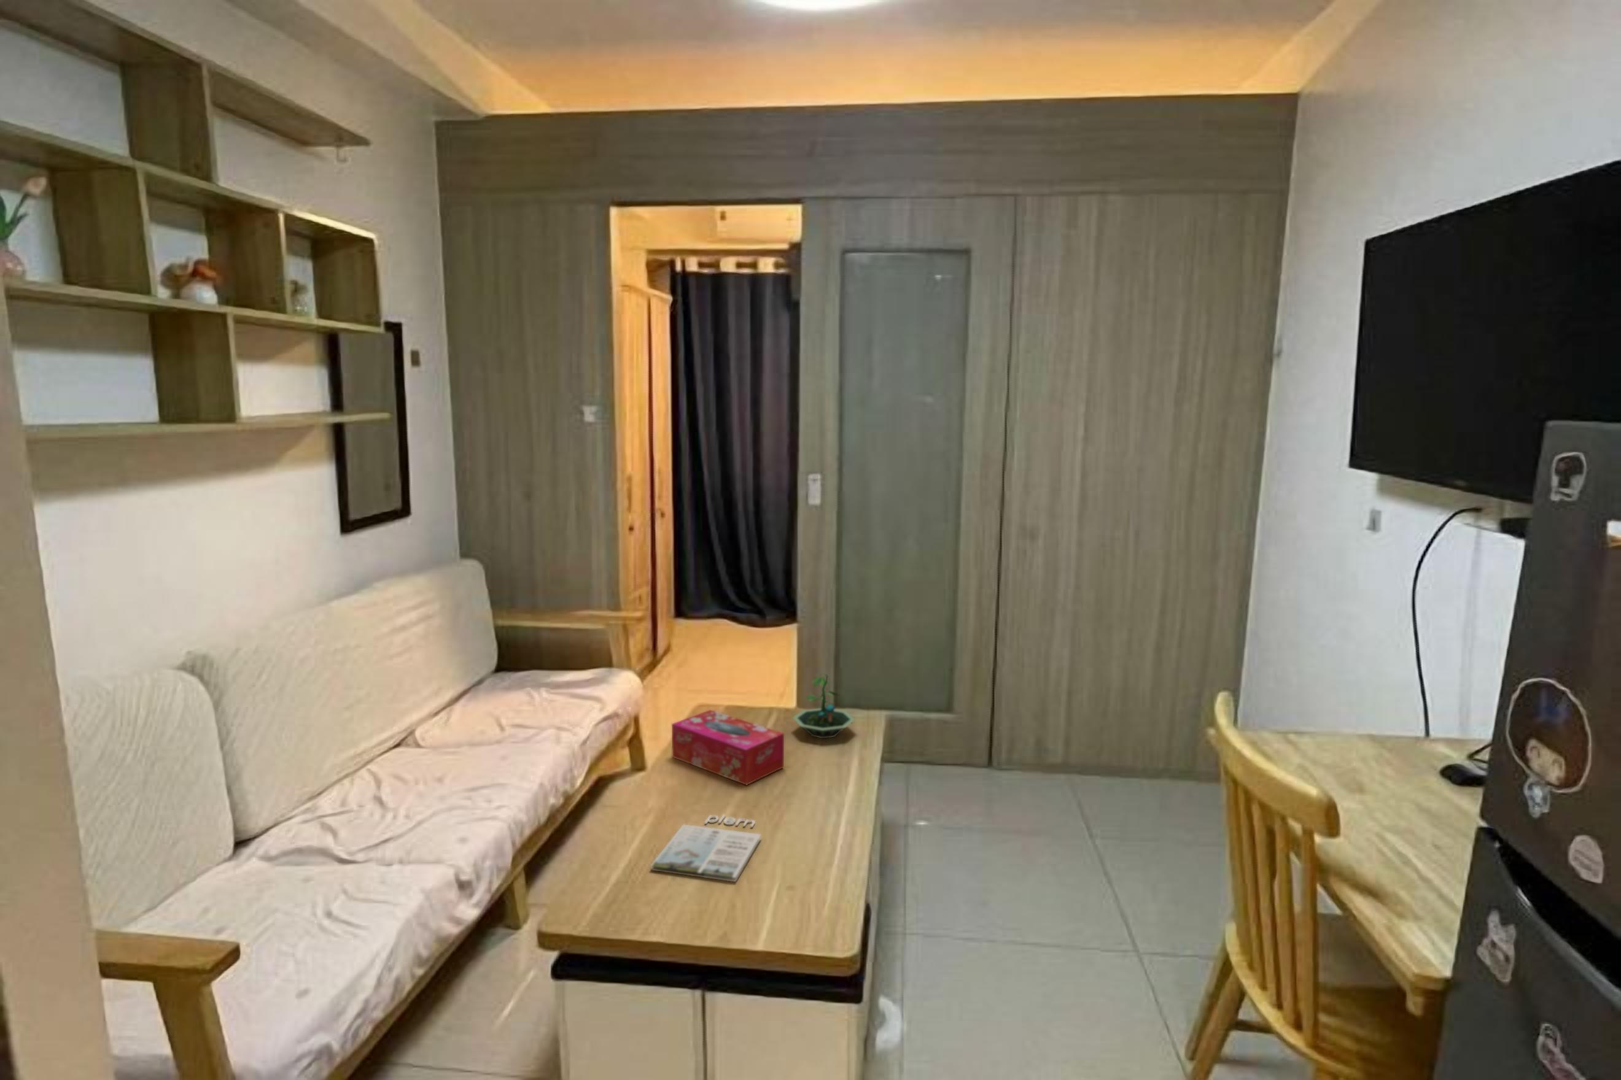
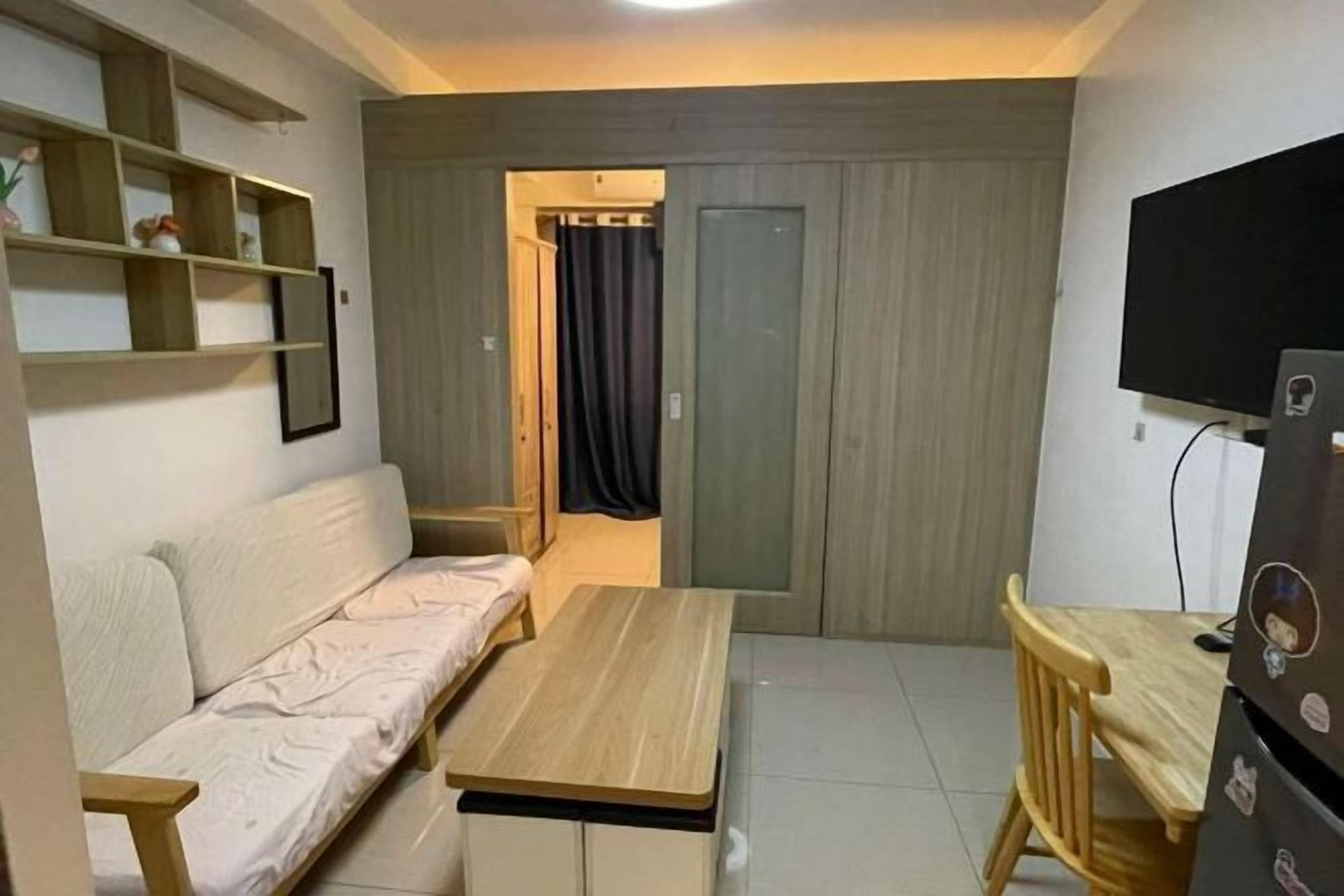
- magazine (714, 841)
- terrarium (824, 686)
- tissue box (727, 745)
